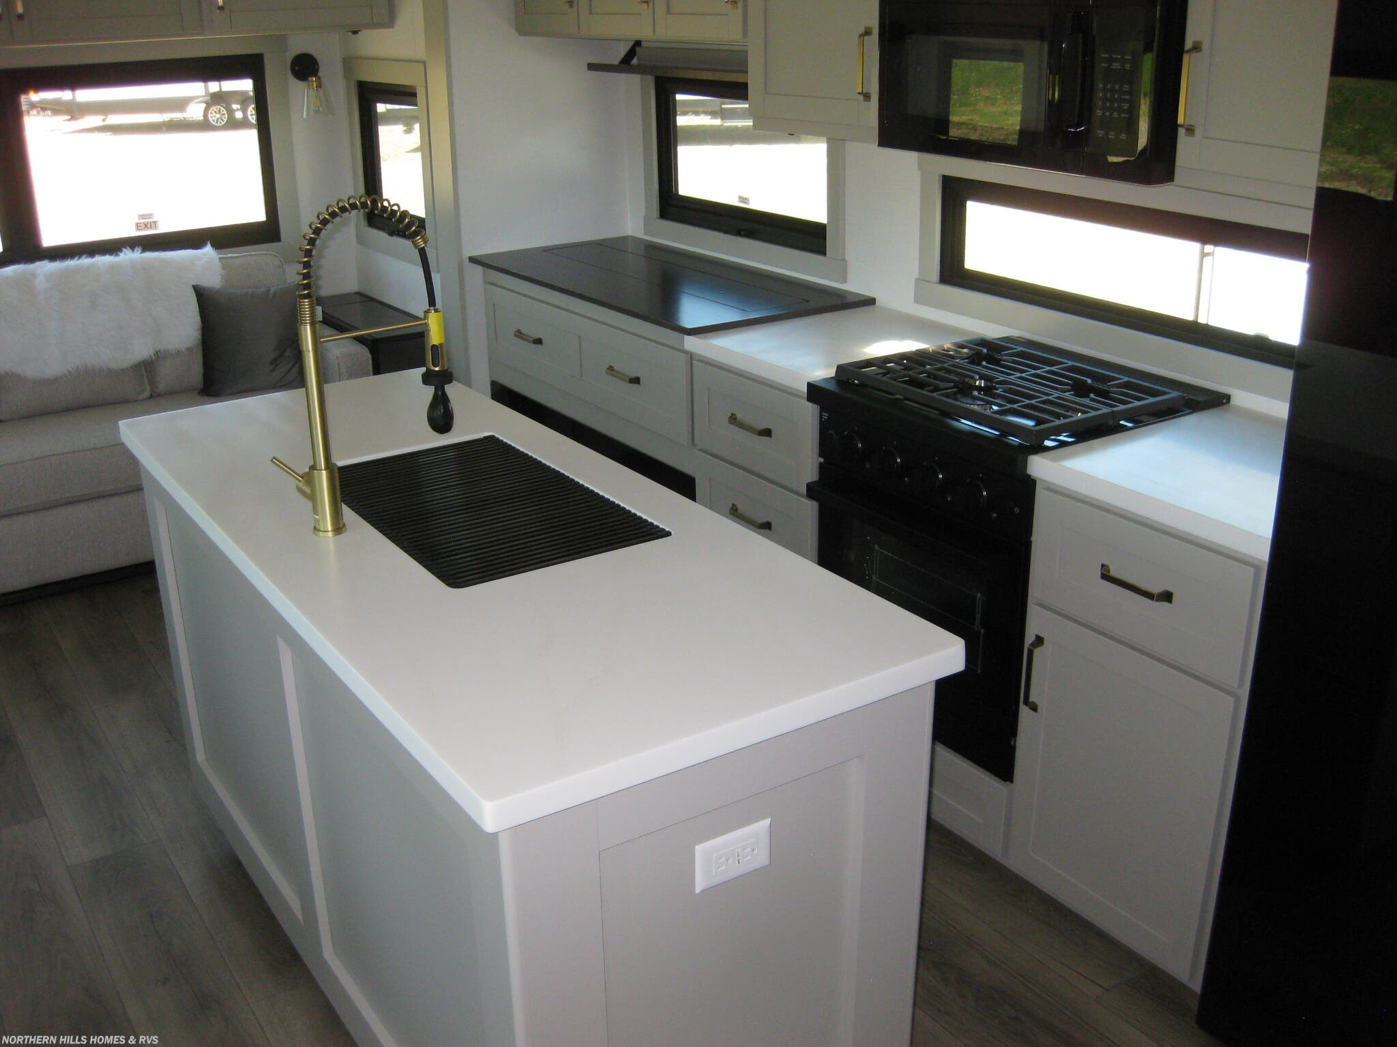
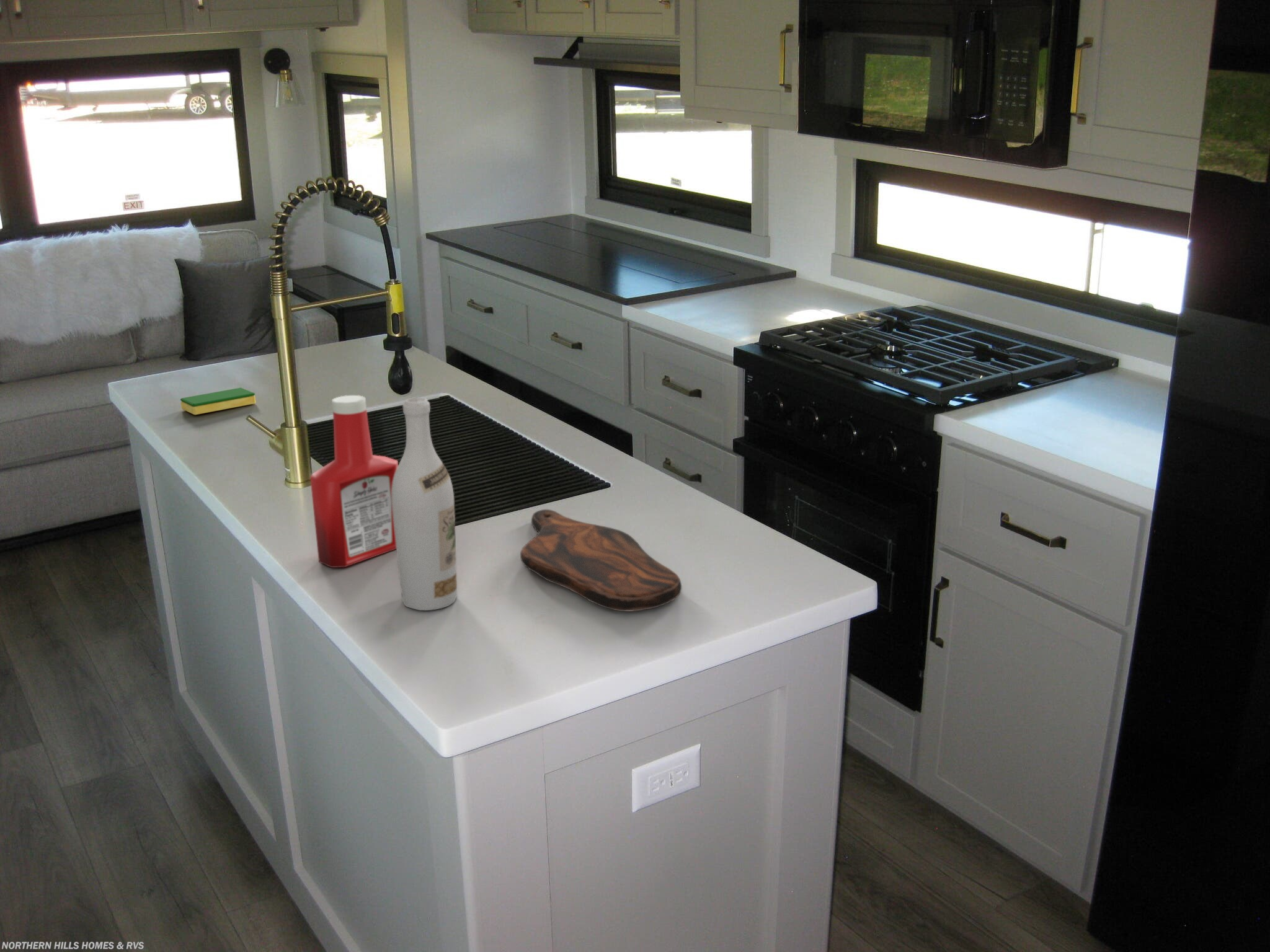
+ cutting board (584, 555)
+ dish sponge (218, 400)
+ wine bottle (423, 503)
+ soap bottle (355, 477)
